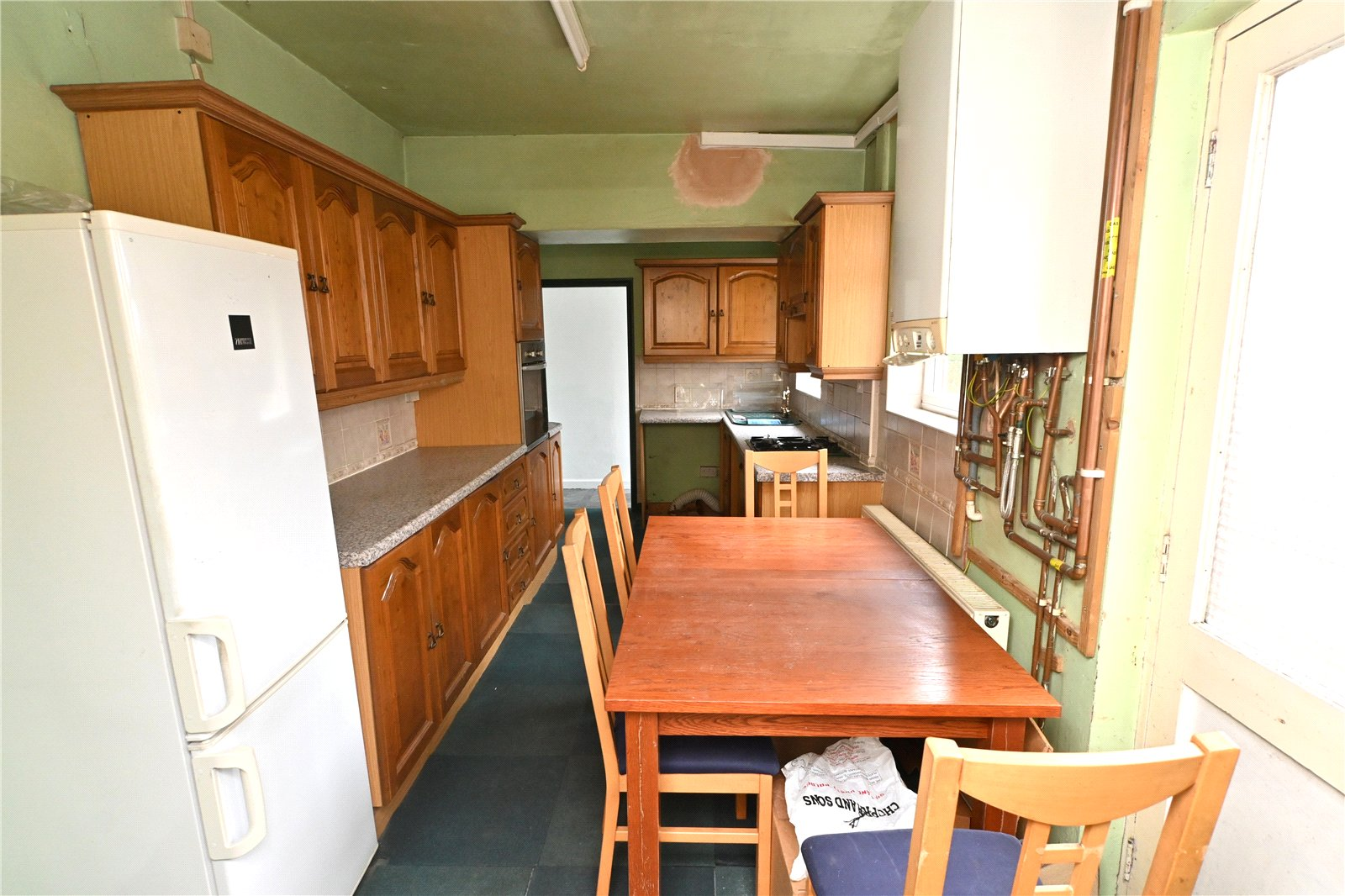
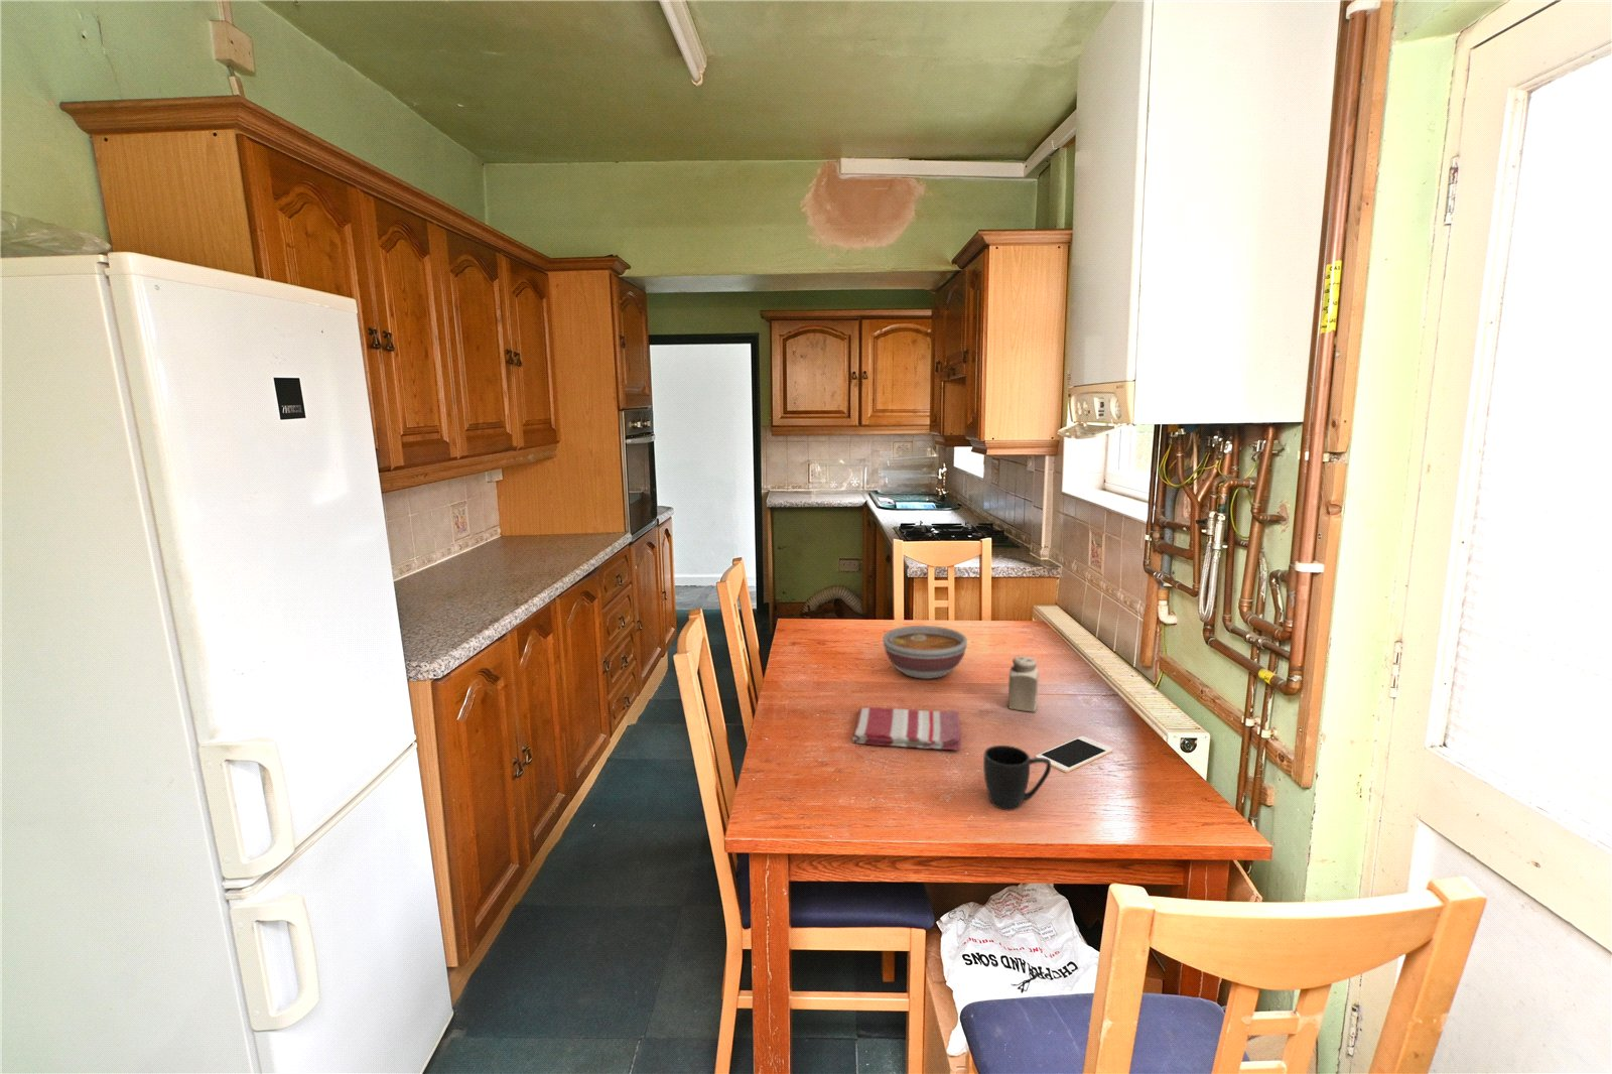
+ cell phone (1074, 754)
+ dish towel (907, 724)
+ bowl (924, 654)
+ salt shaker (1024, 682)
+ mug (1016, 779)
